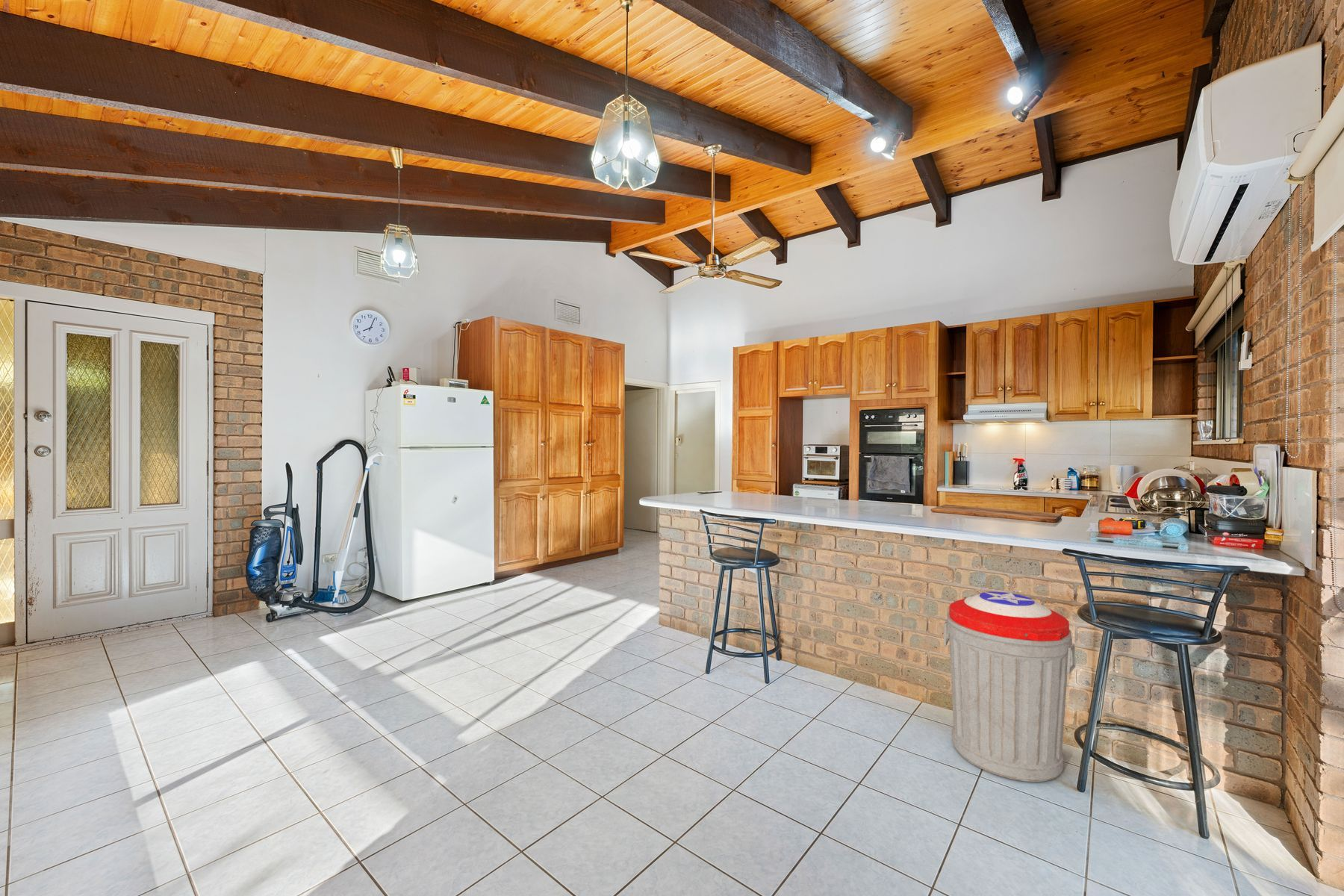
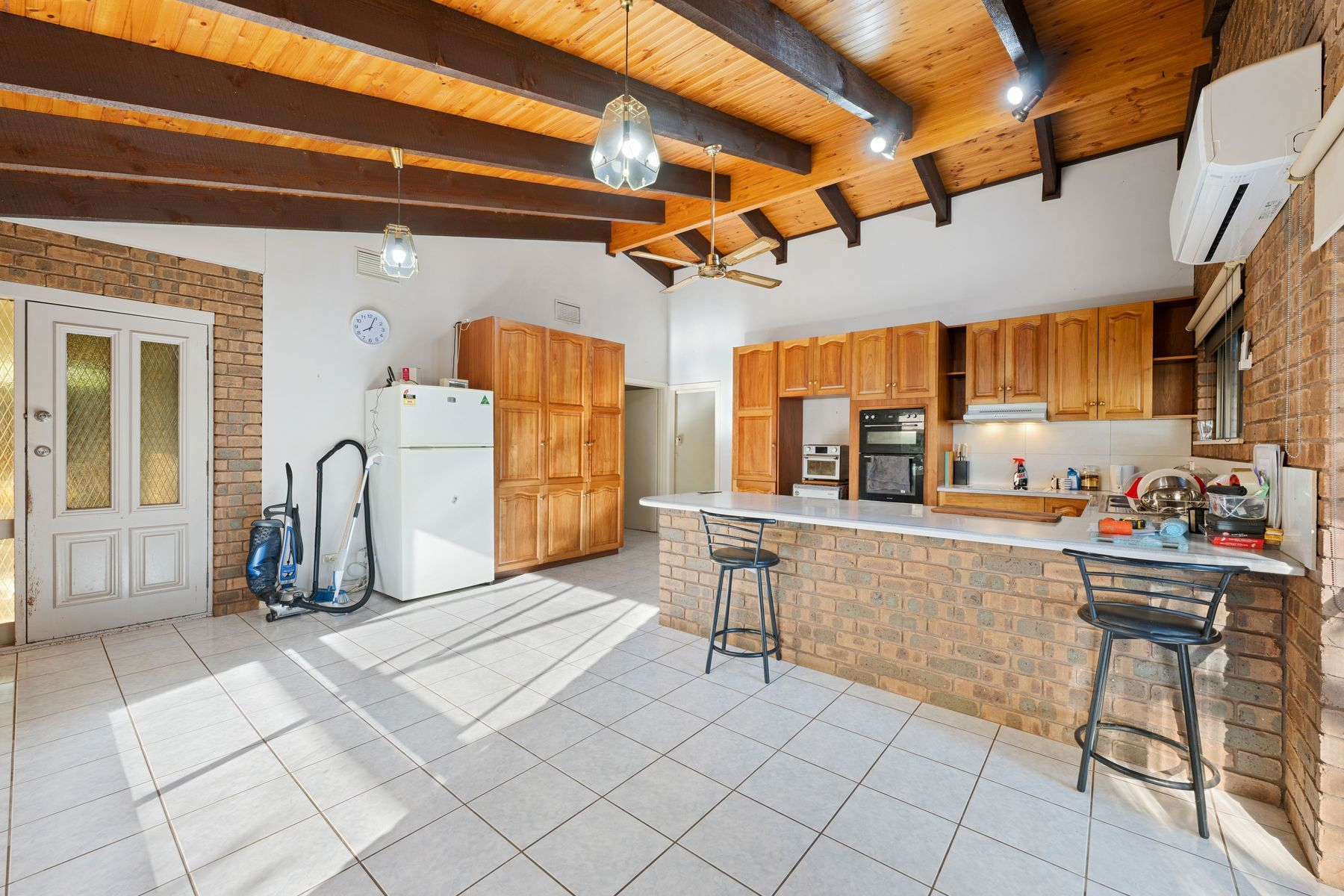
- trash can (1006, 675)
